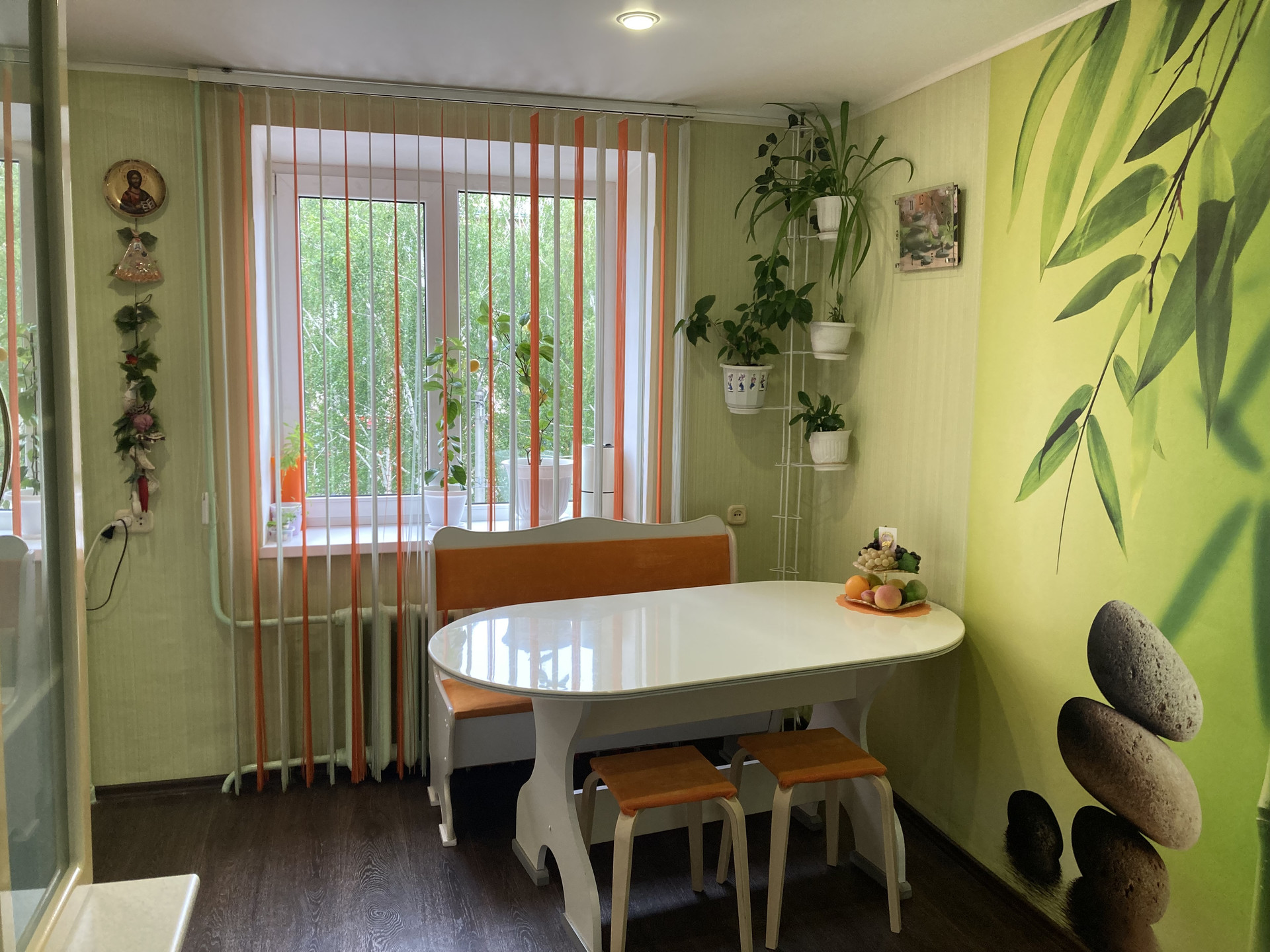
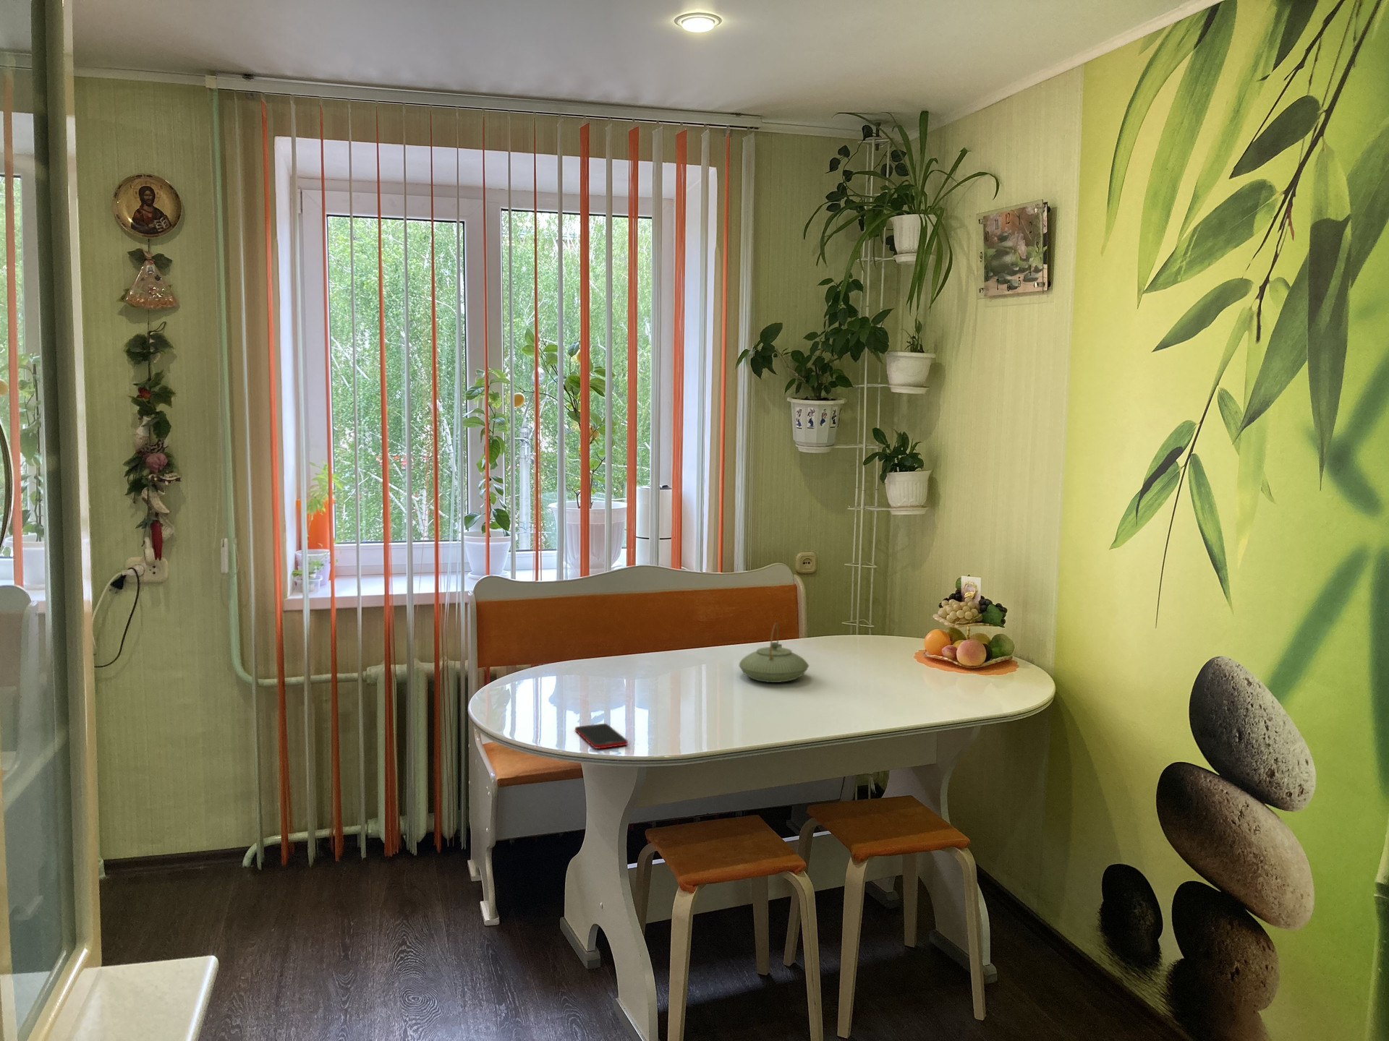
+ cell phone (600, 736)
+ teapot (774, 650)
